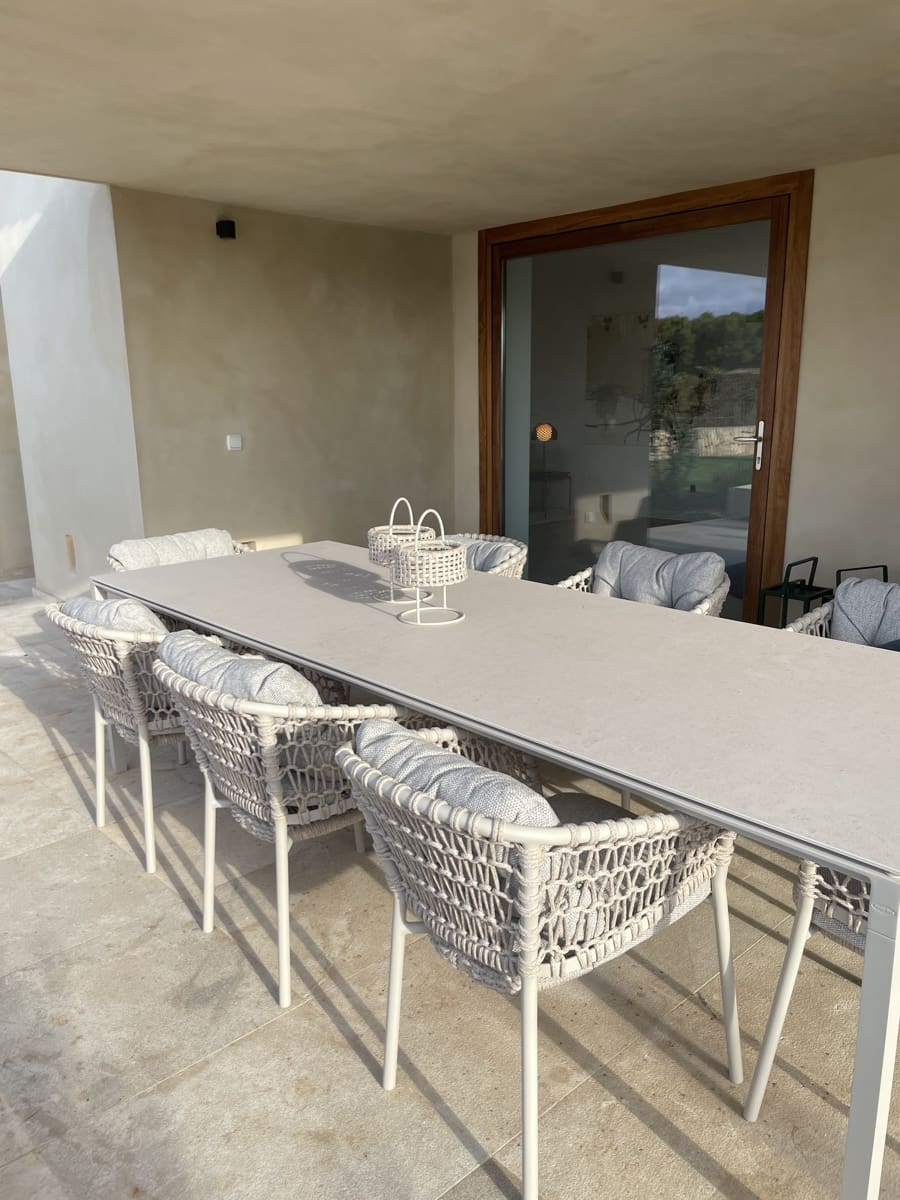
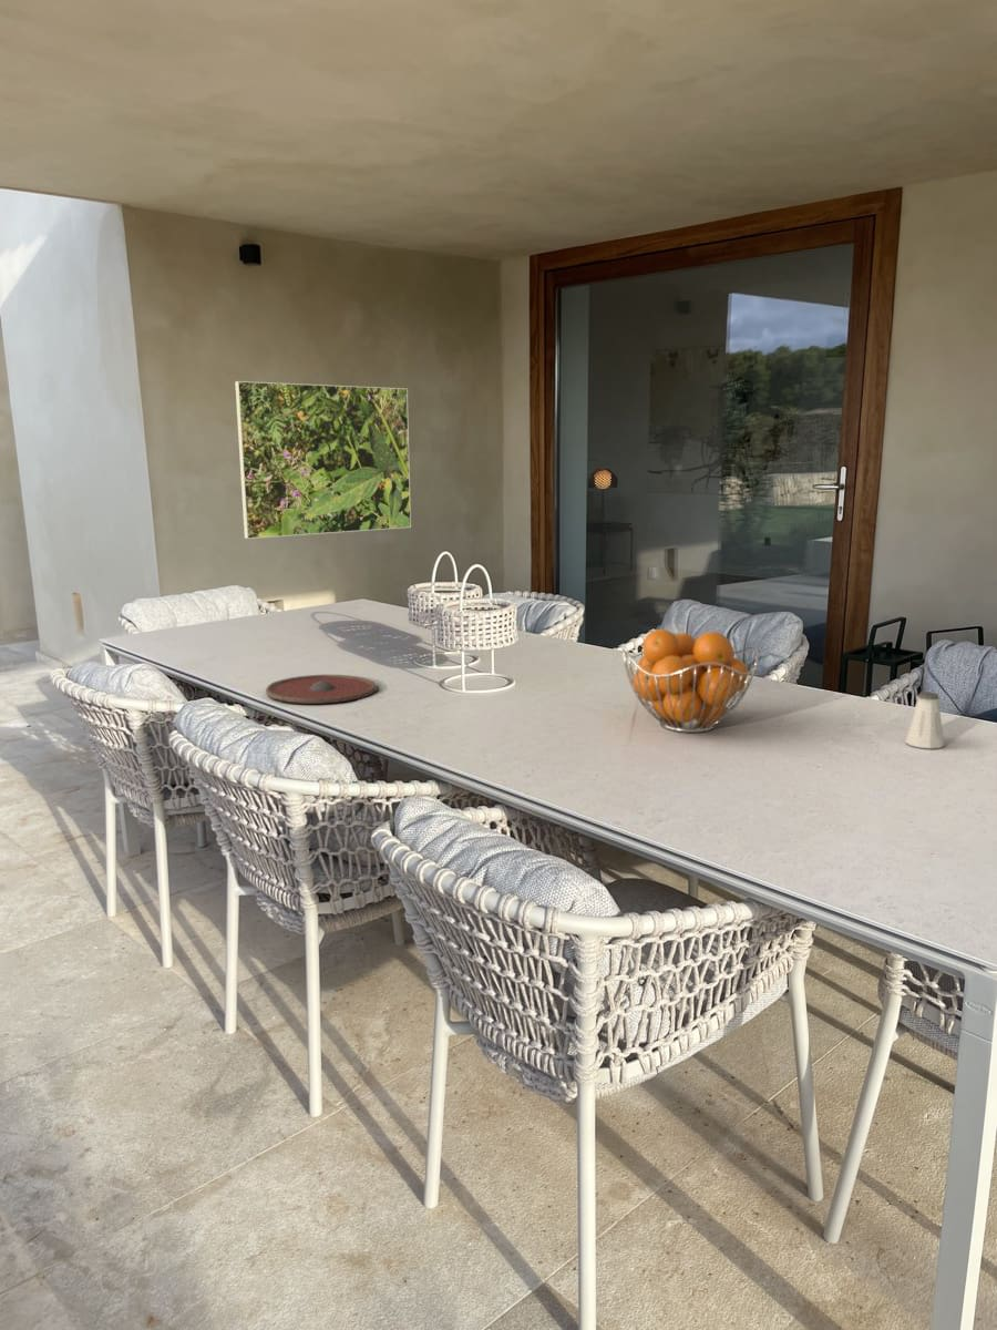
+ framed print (329, 460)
+ fruit basket (689, 677)
+ plate (321, 686)
+ saltshaker (926, 718)
